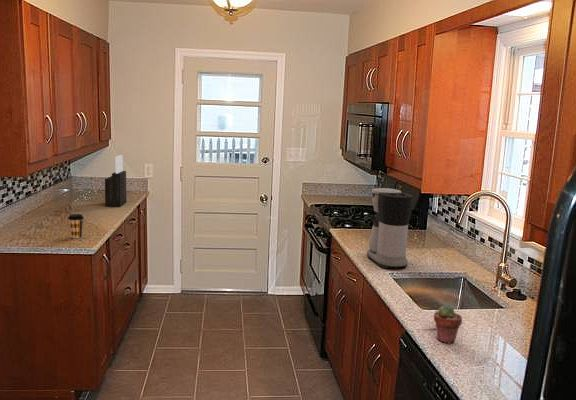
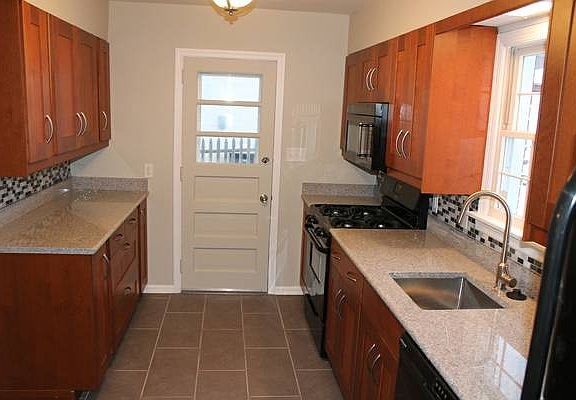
- knife block (114, 180)
- coffee cup (76, 226)
- potted succulent (447, 322)
- coffee maker (393, 226)
